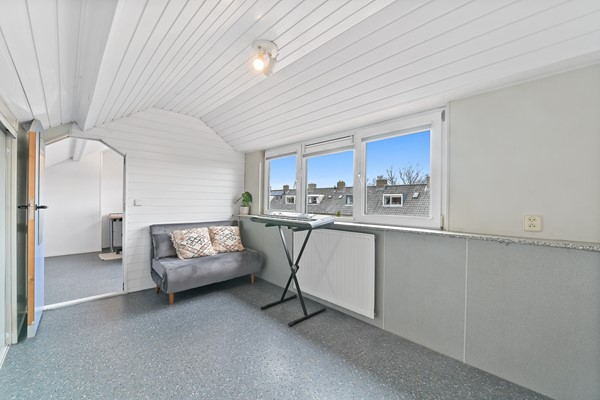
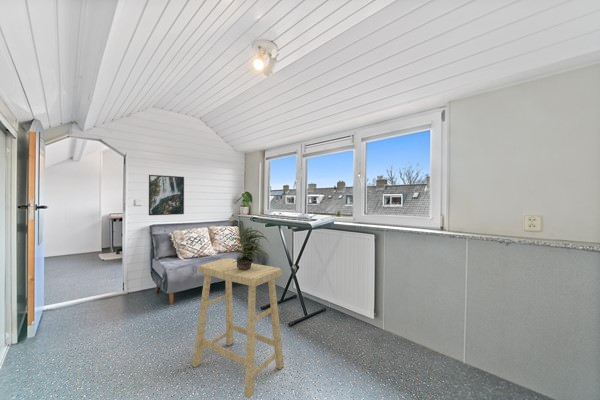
+ stool (232, 316)
+ potted plant (246, 244)
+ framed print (167, 195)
